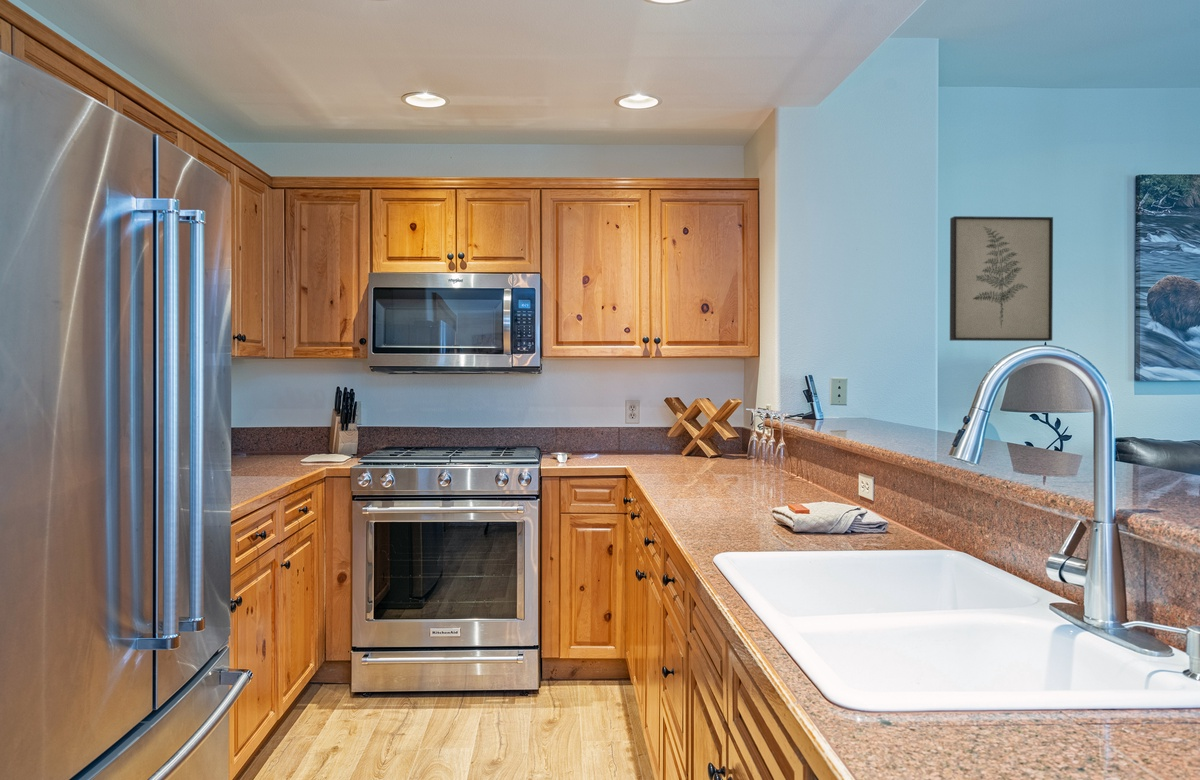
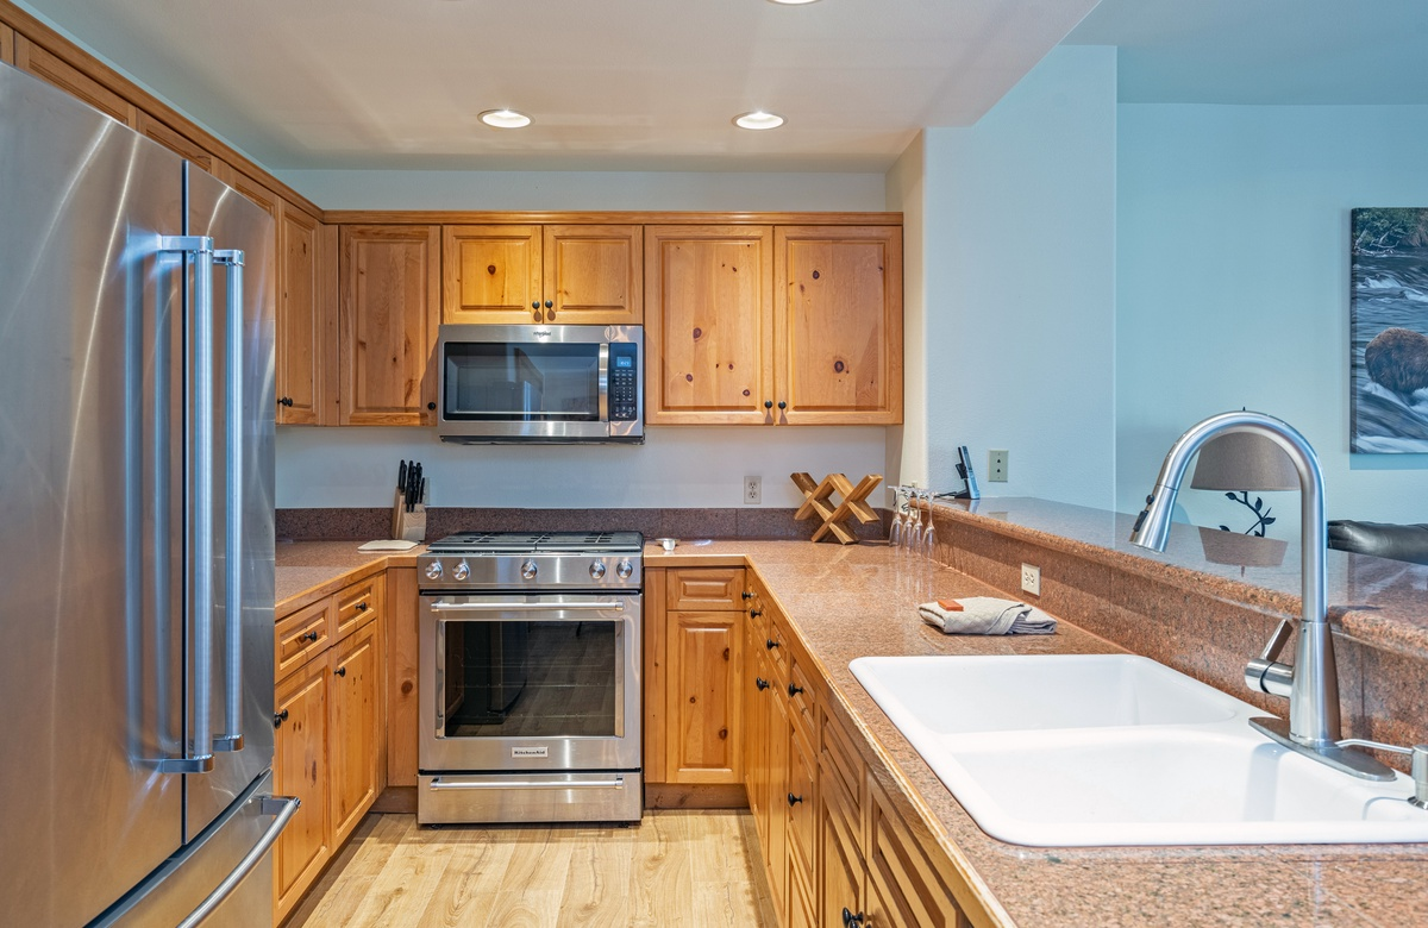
- wall art (1001, 279)
